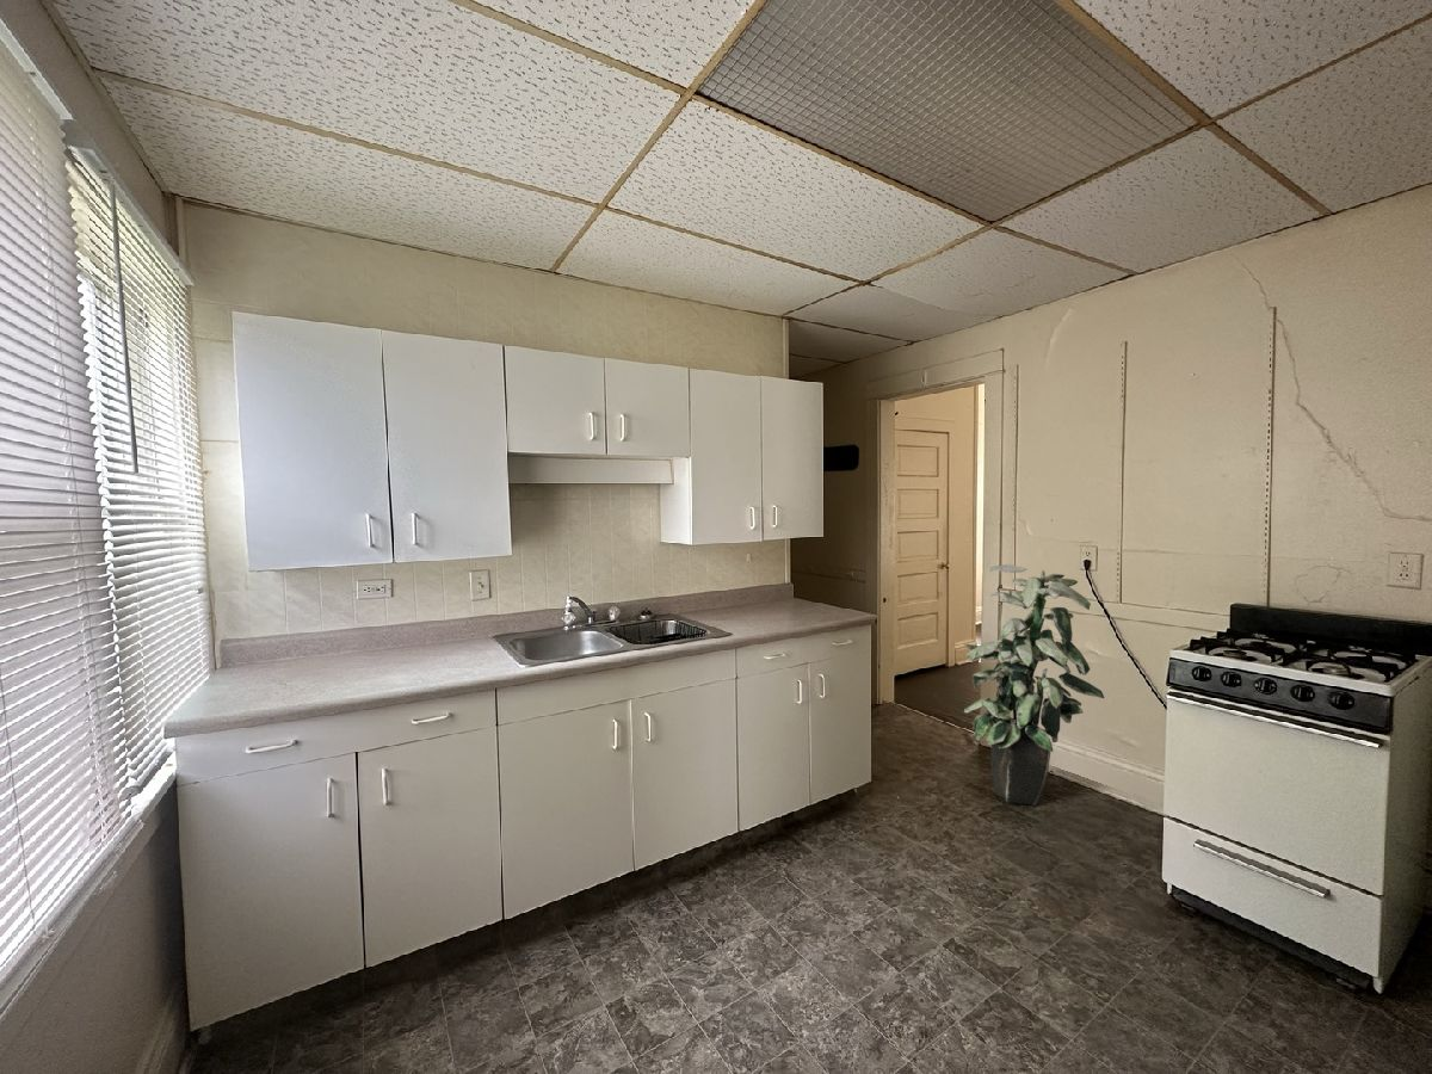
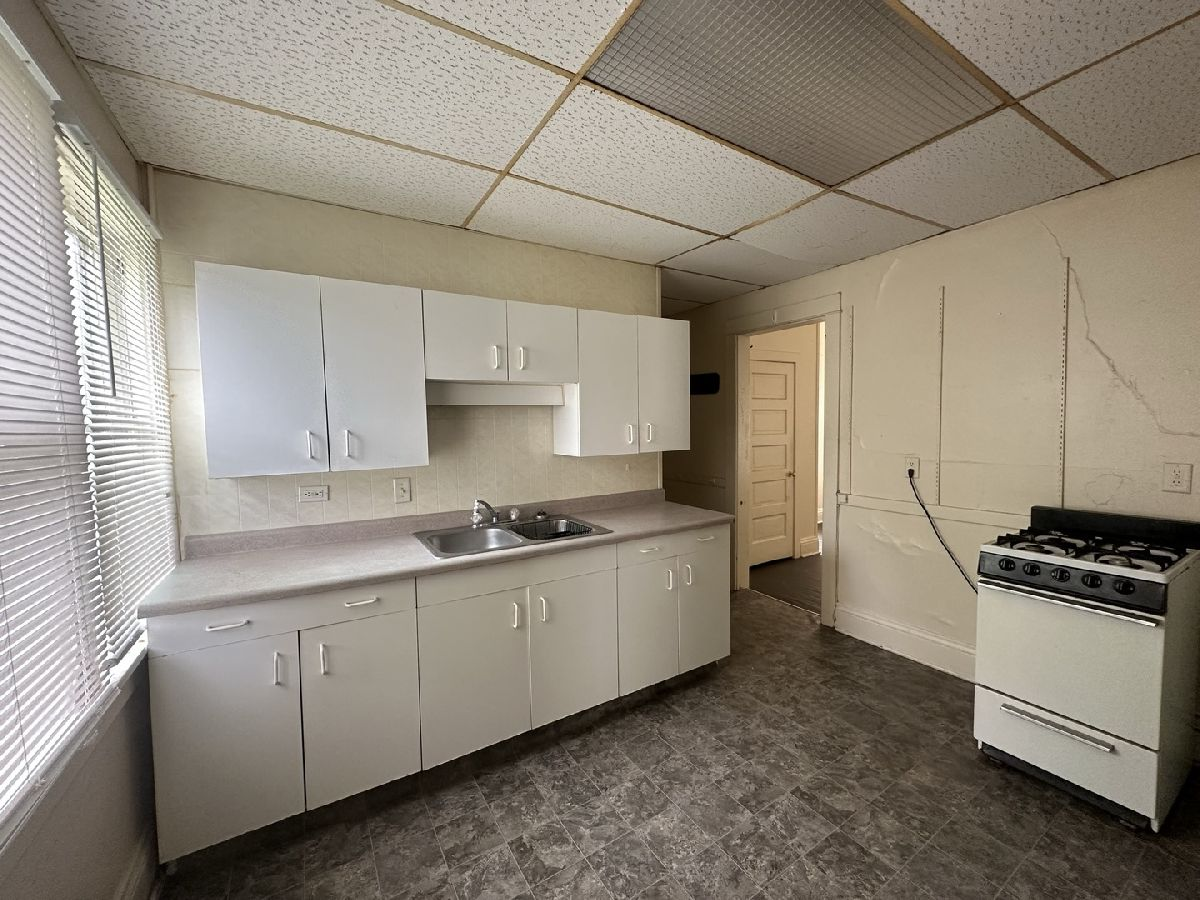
- indoor plant (1021, 680)
